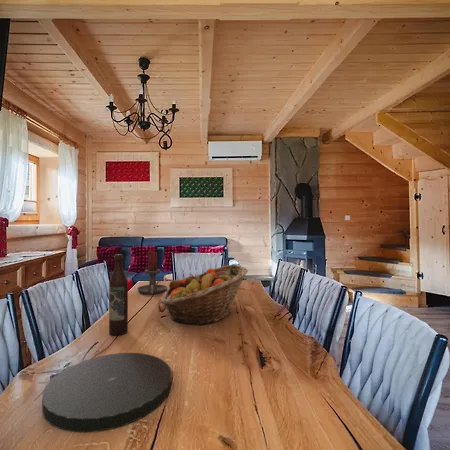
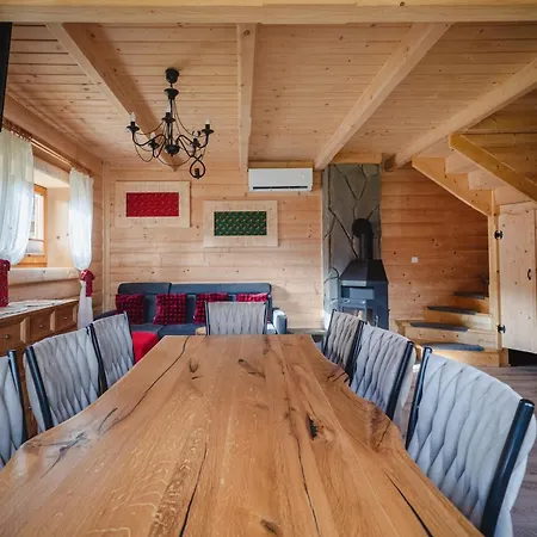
- candle holder (152, 271)
- fruit basket (204, 290)
- wine bottle (118, 293)
- plate (111, 384)
